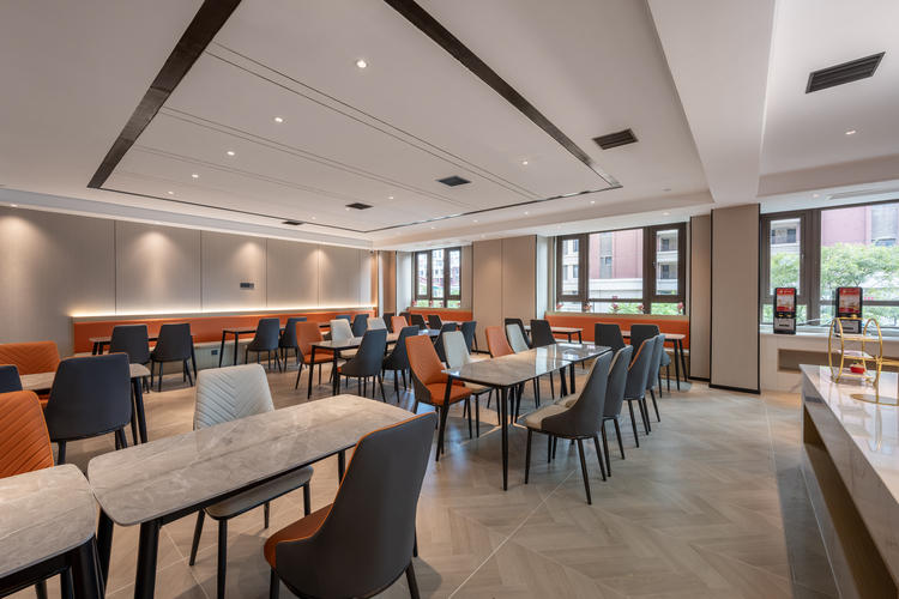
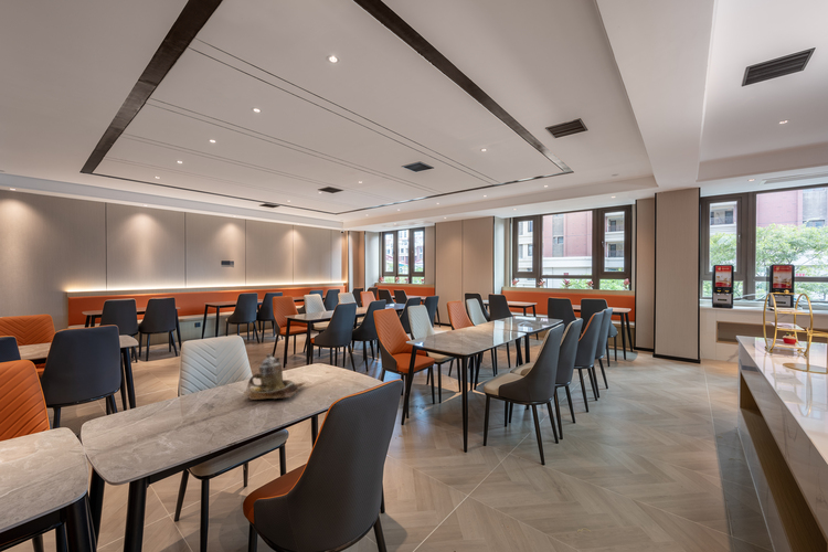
+ teapot (276, 372)
